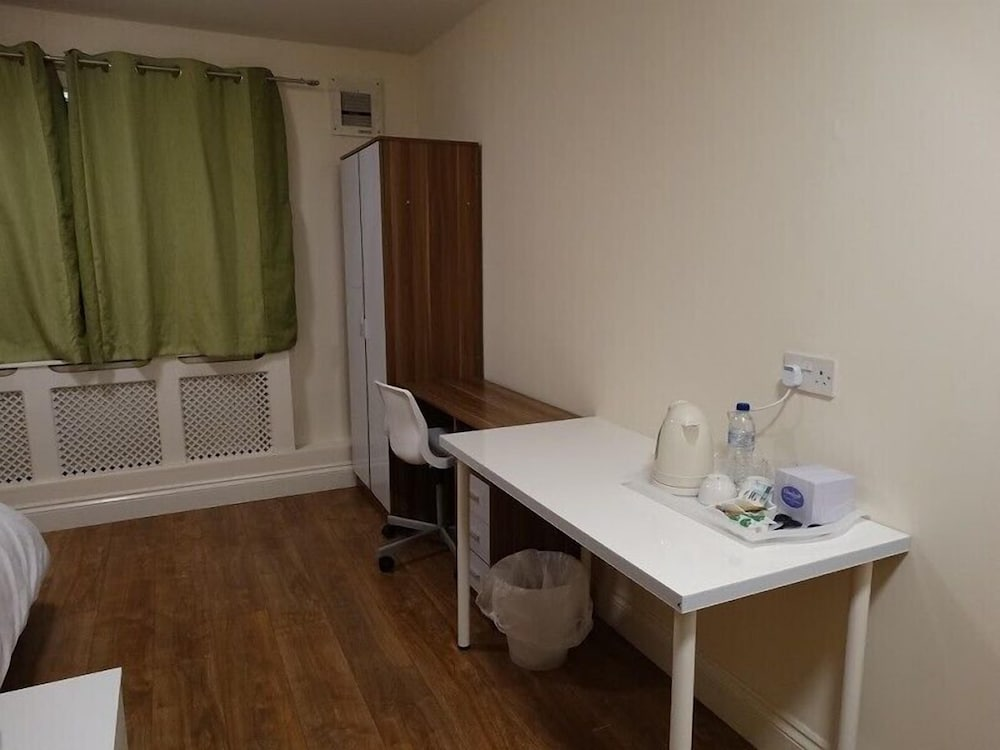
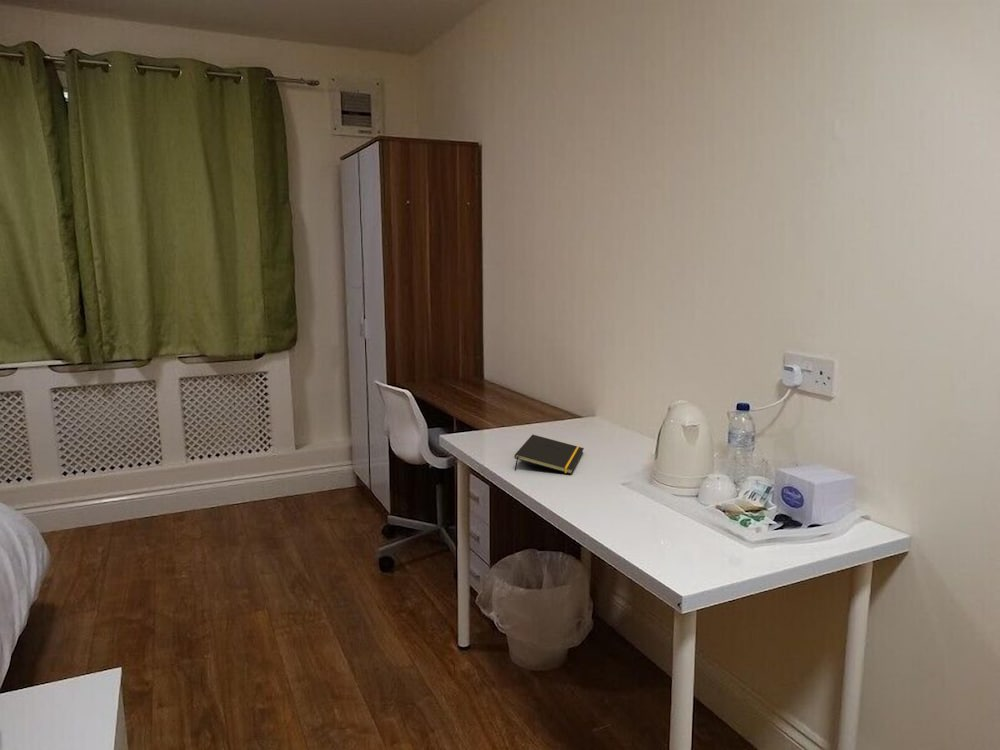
+ notepad (550, 453)
